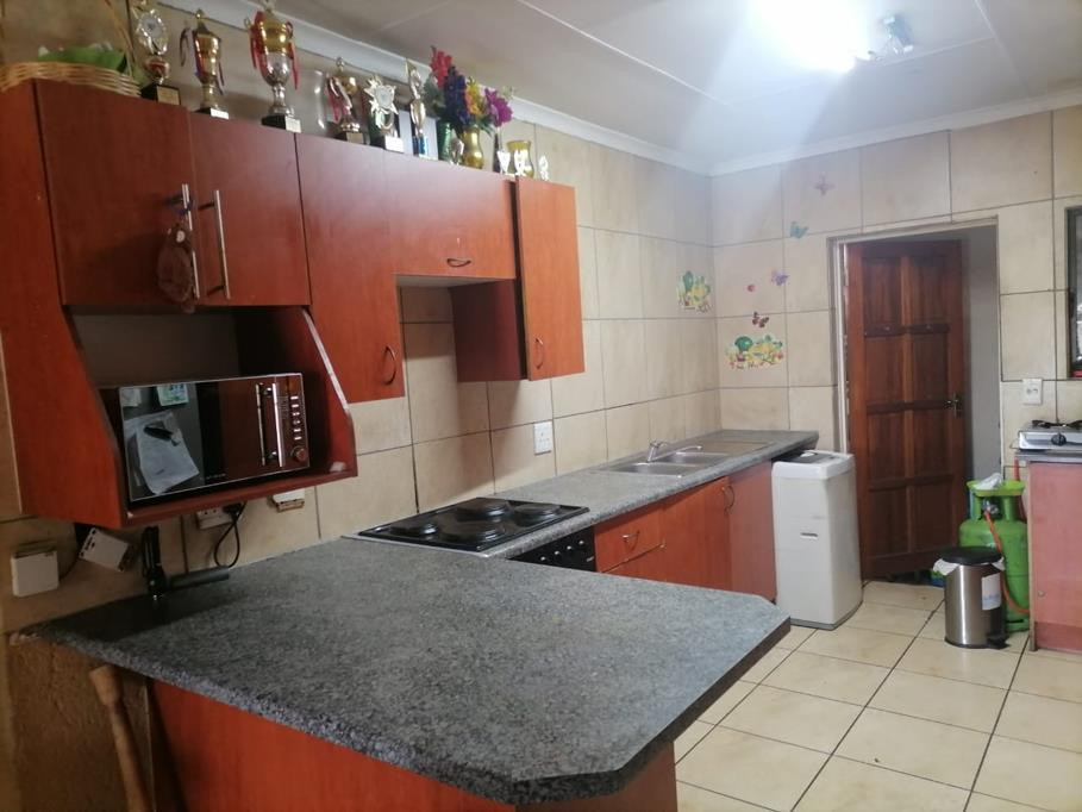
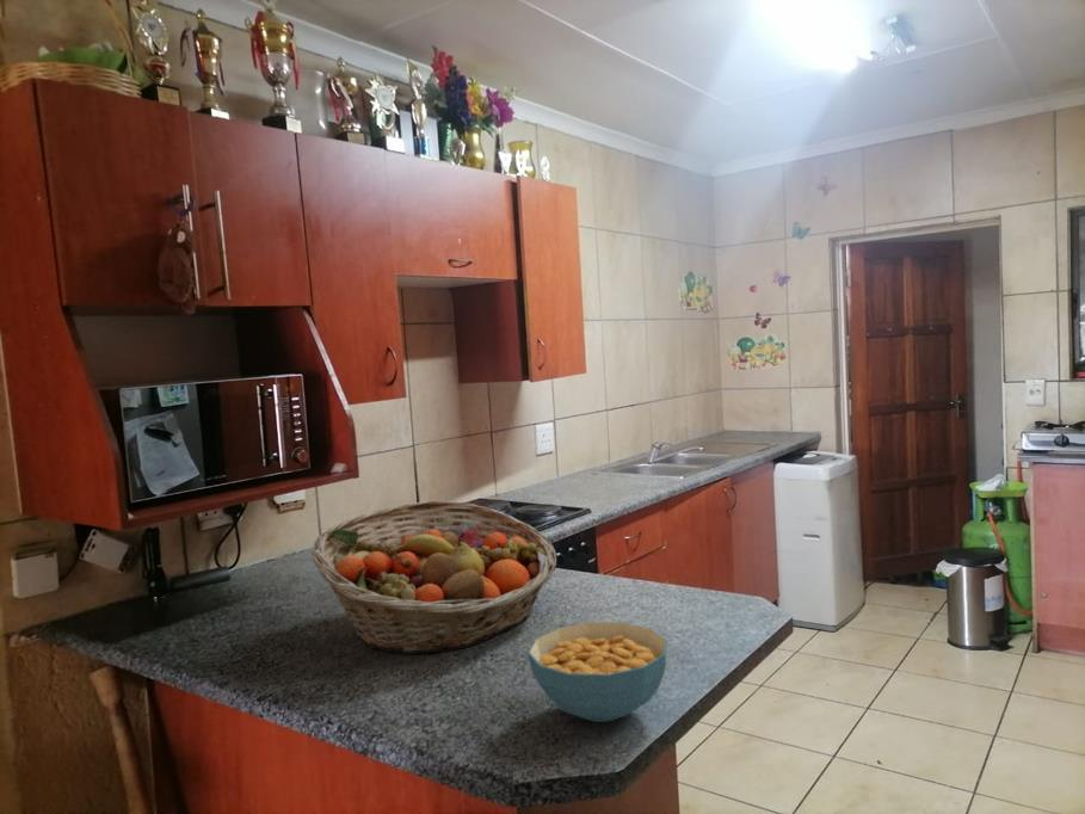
+ fruit basket (439, 568)
+ cereal bowl (599, 679)
